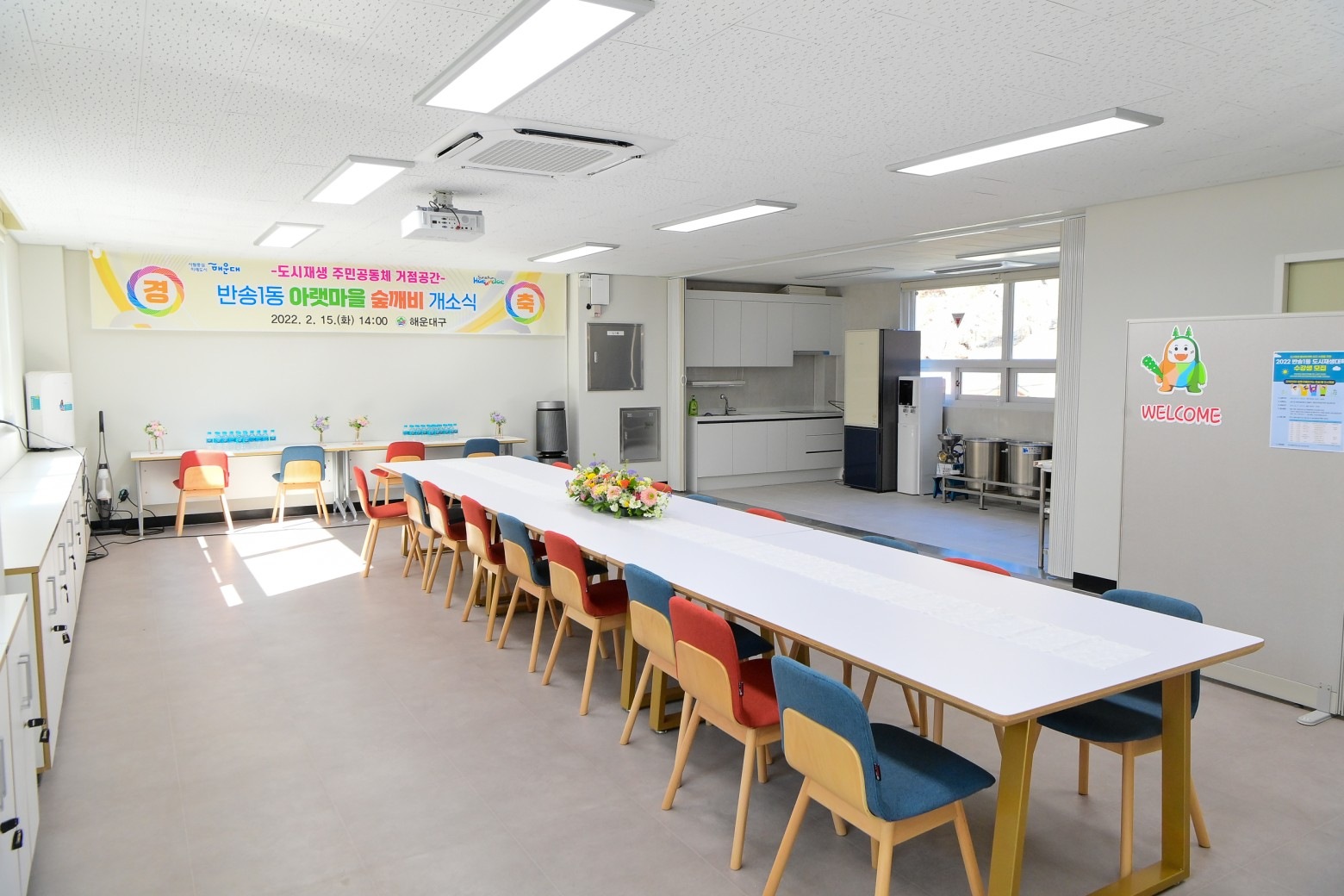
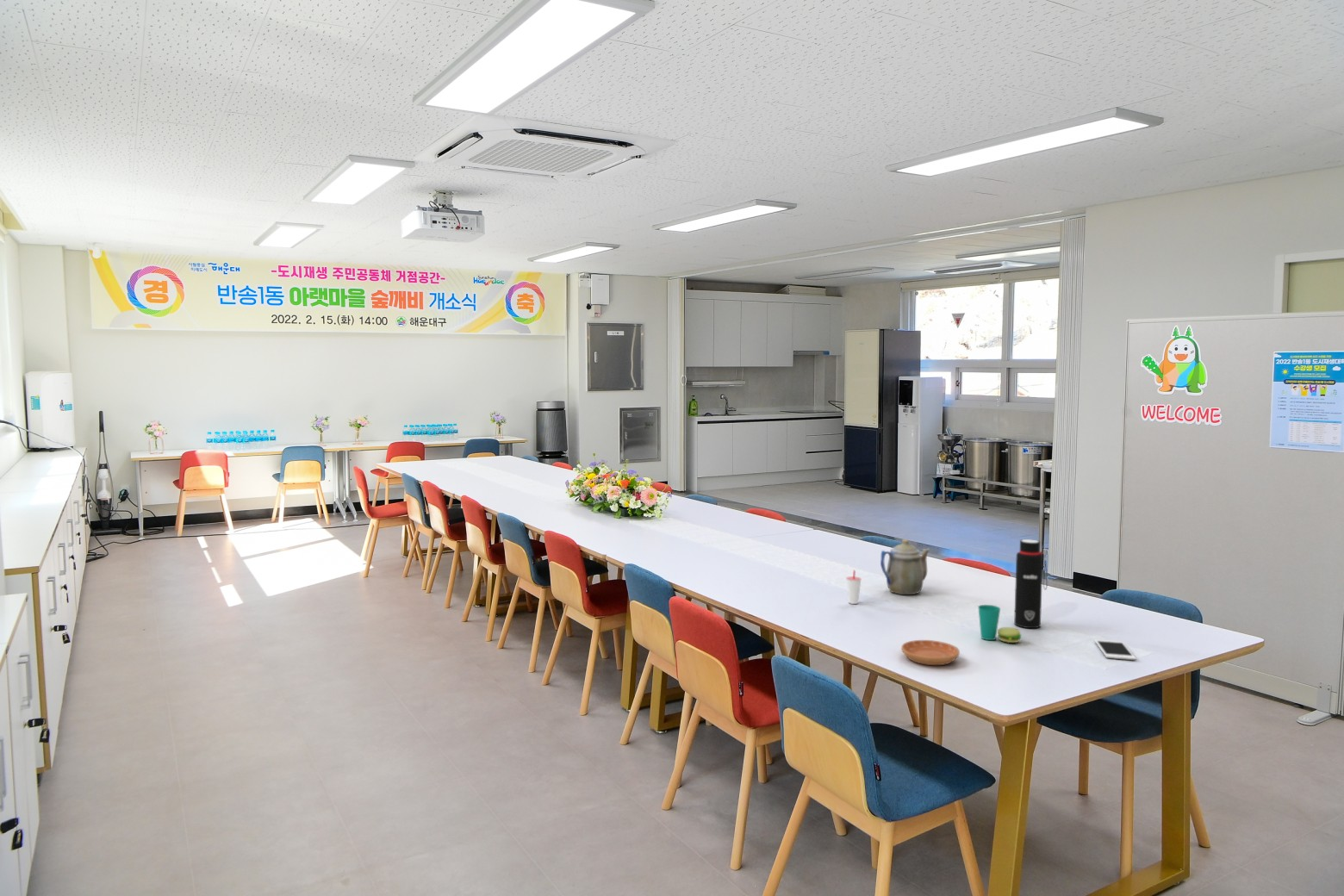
+ teapot (905, 565)
+ cup (998, 623)
+ saucer (930, 653)
+ cup (853, 586)
+ water bottle (1031, 583)
+ cell phone (1114, 649)
